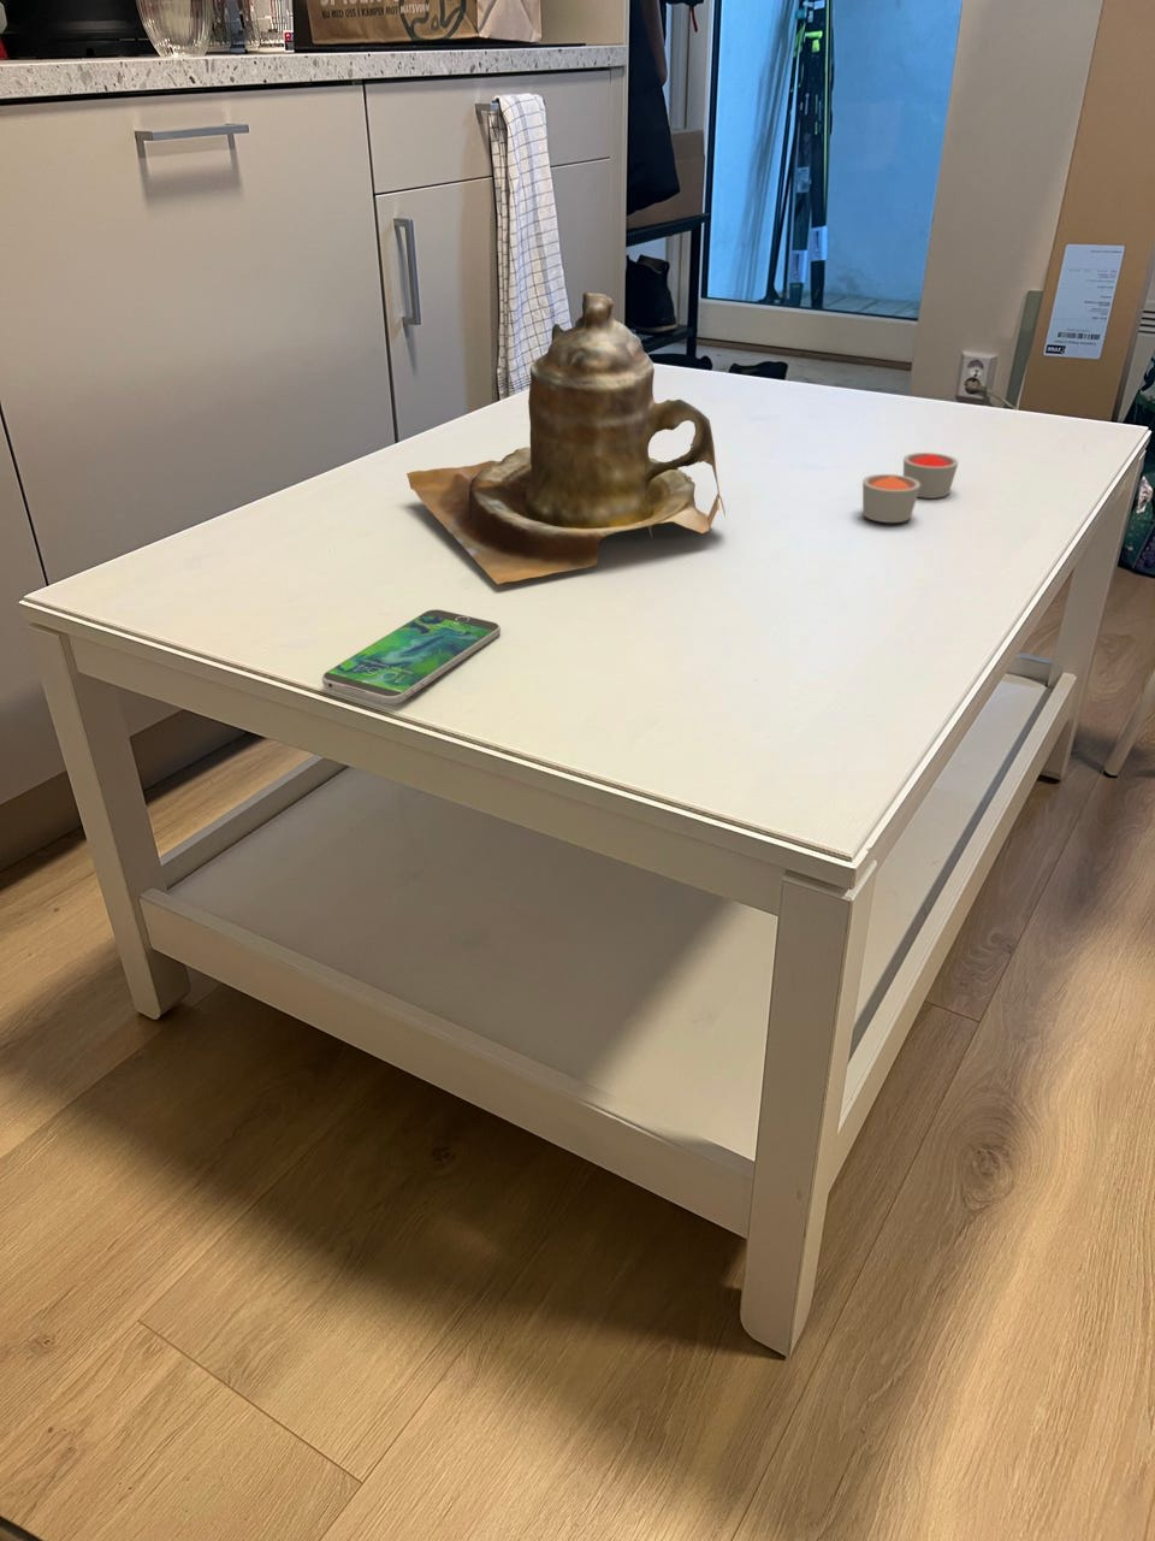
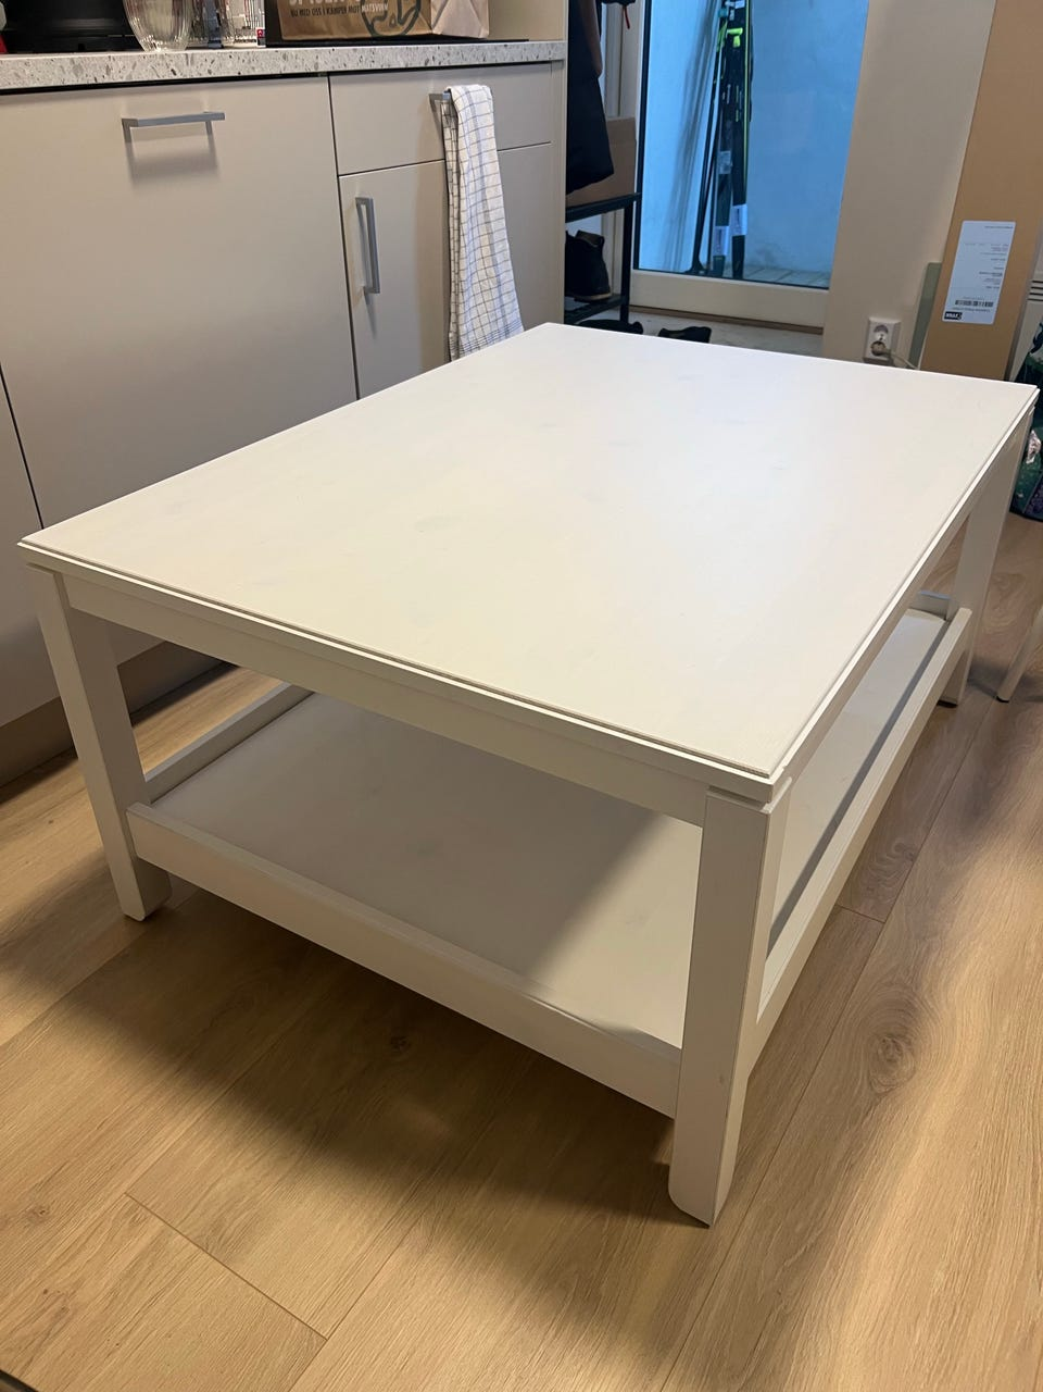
- candle (910, 484)
- smartphone (415, 654)
- teapot (564, 411)
